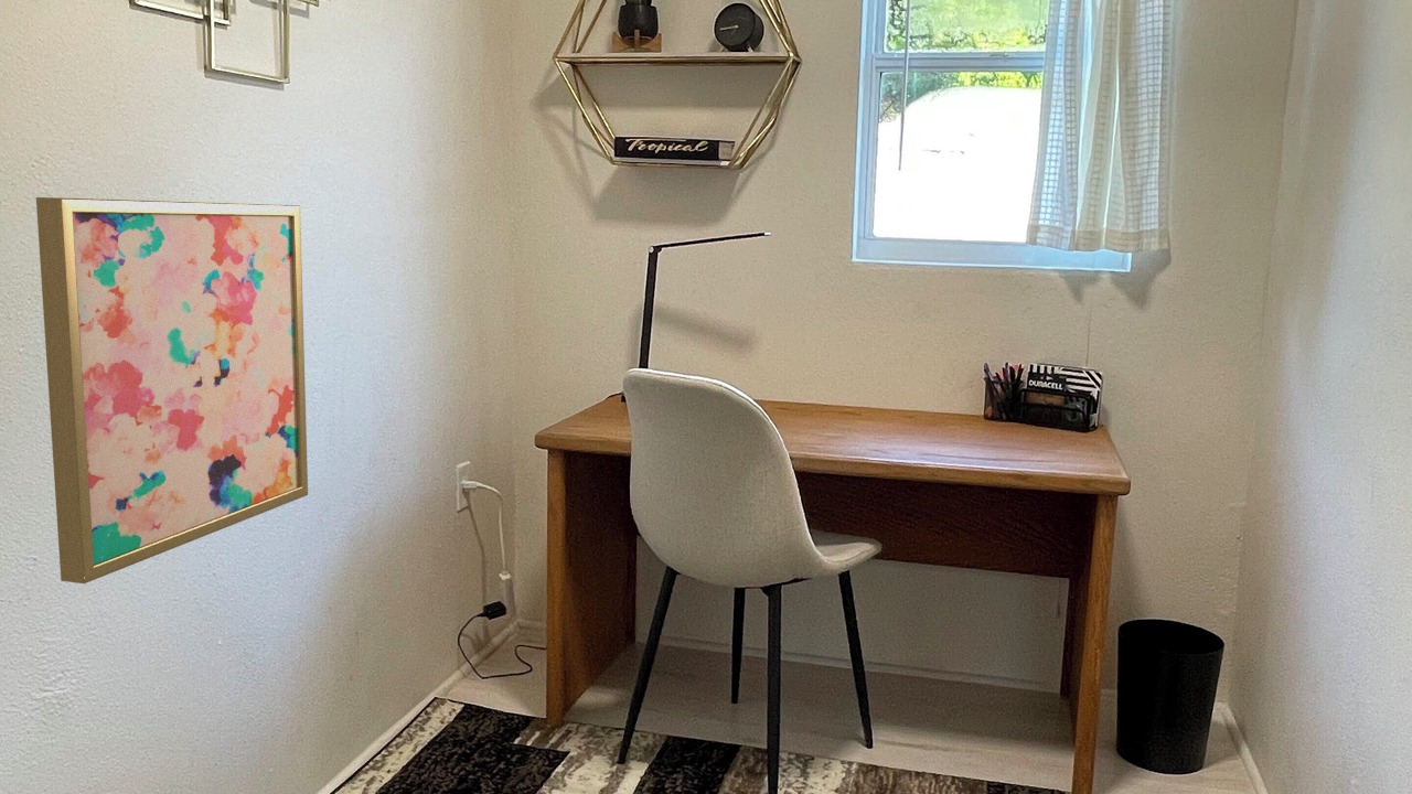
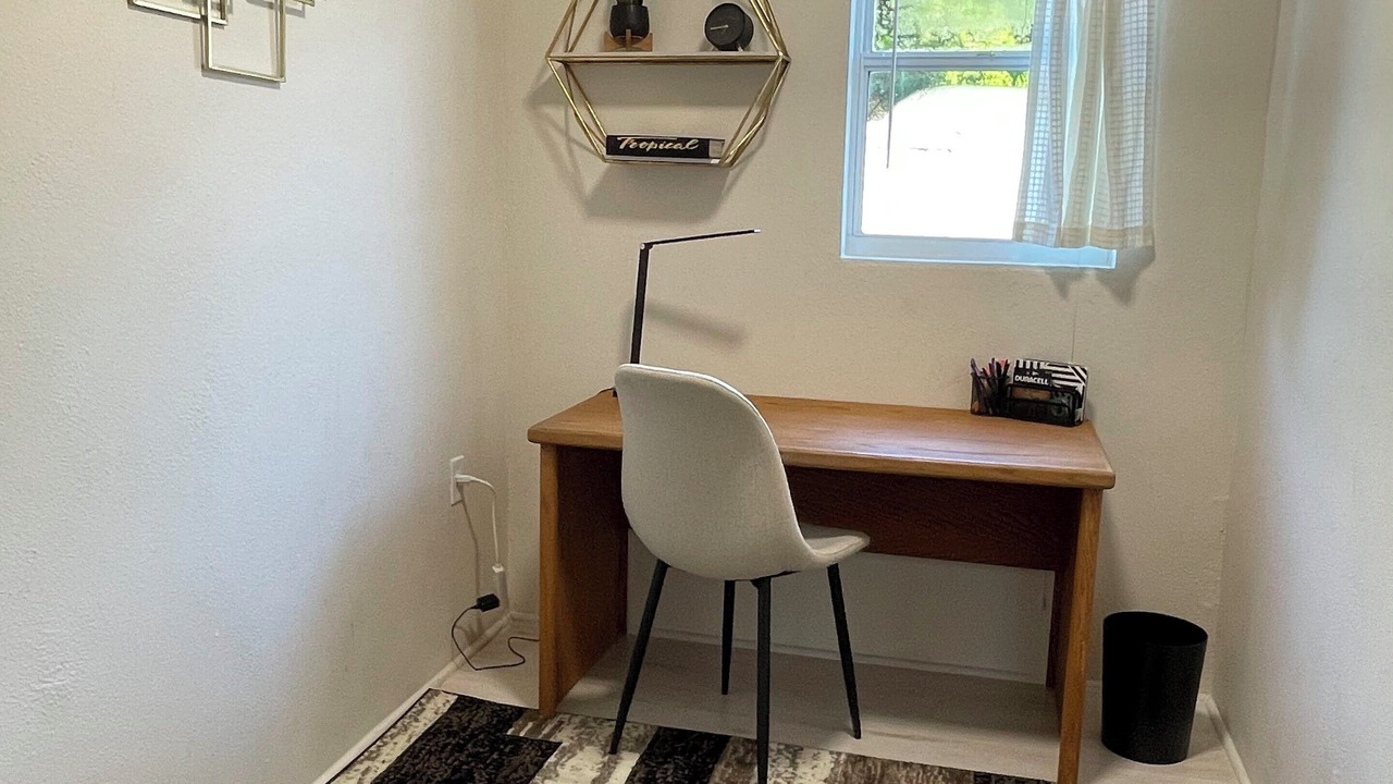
- wall art (194, 371)
